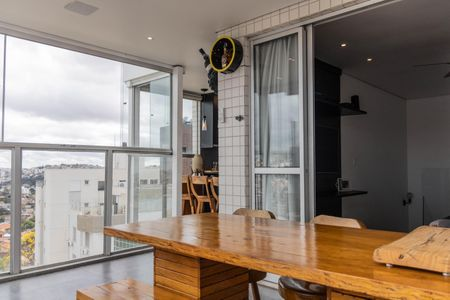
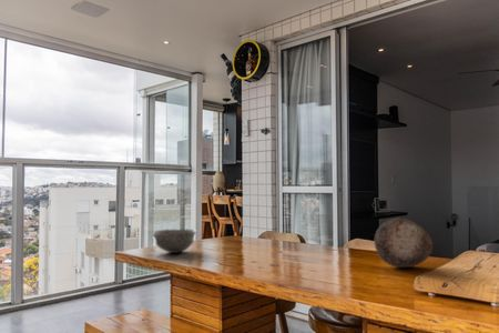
+ decorative egg (404, 242)
+ bowl (174, 241)
